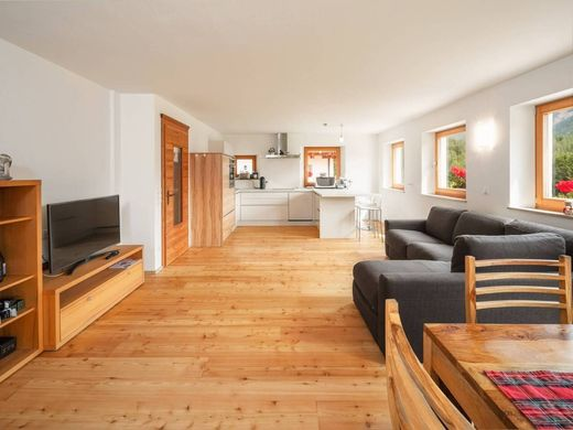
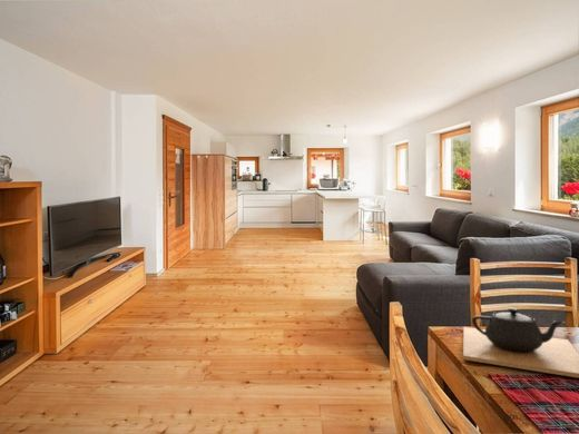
+ teapot (518, 329)
